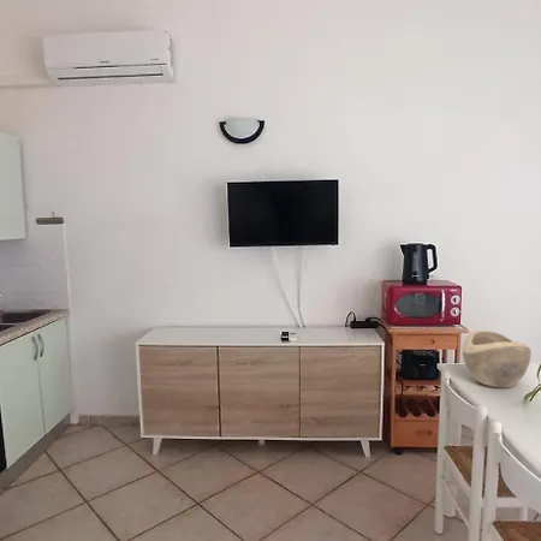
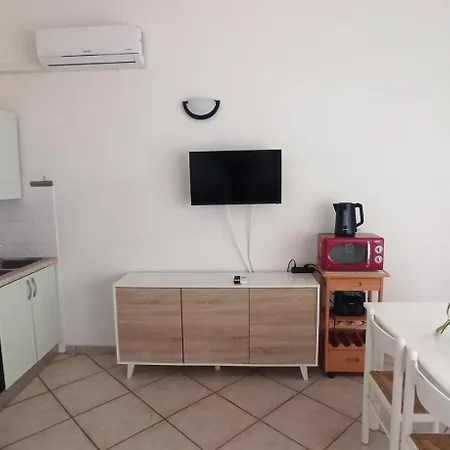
- decorative bowl (494, 358)
